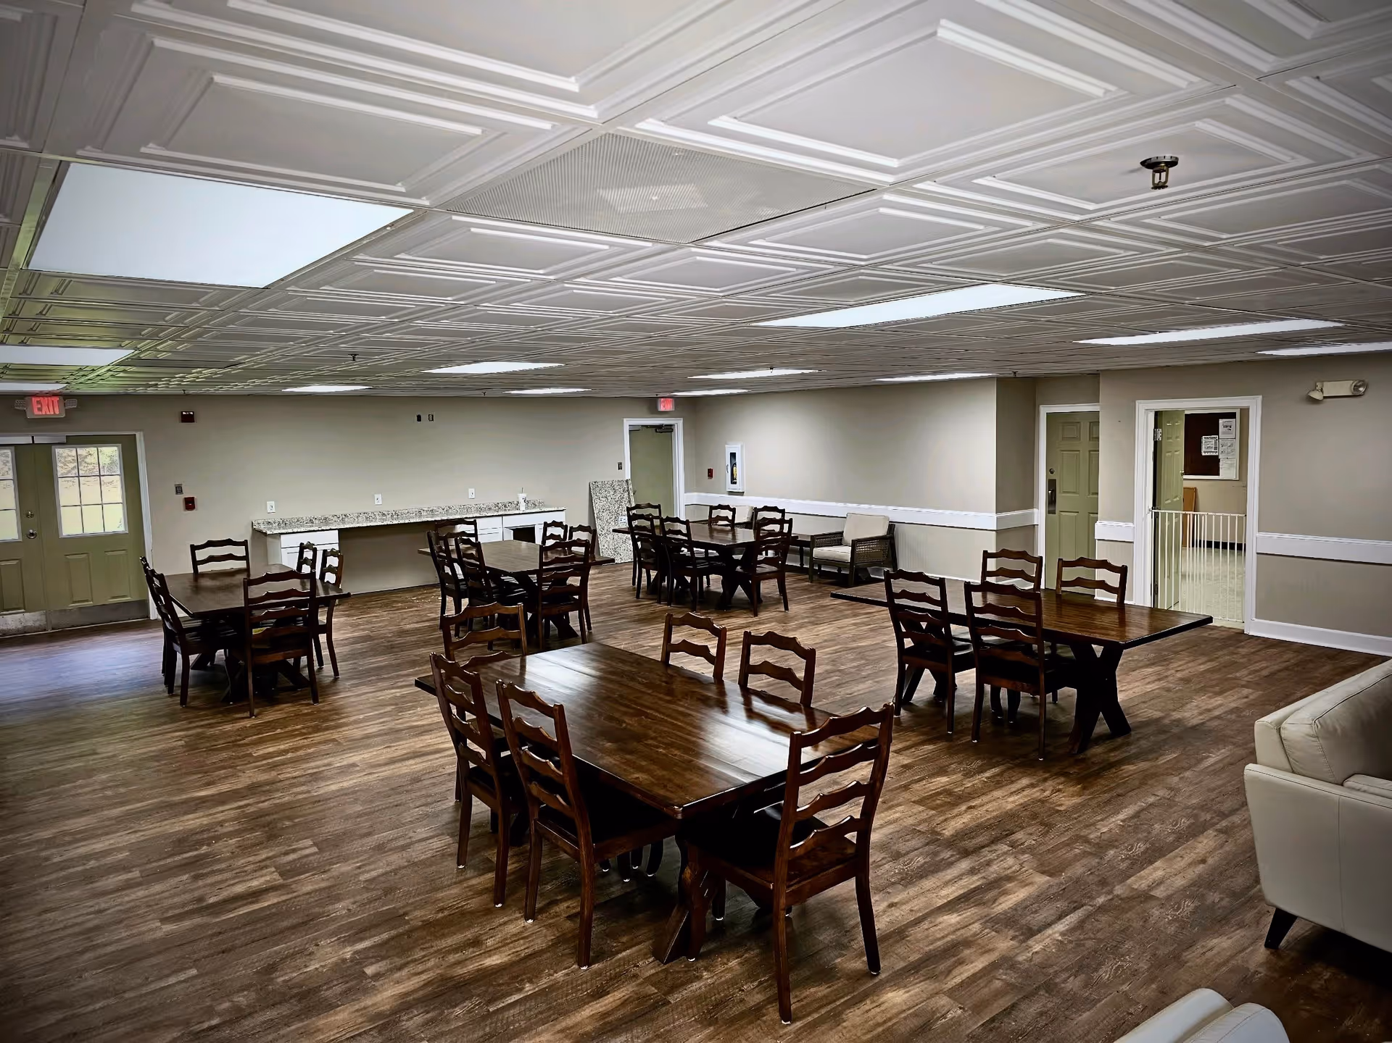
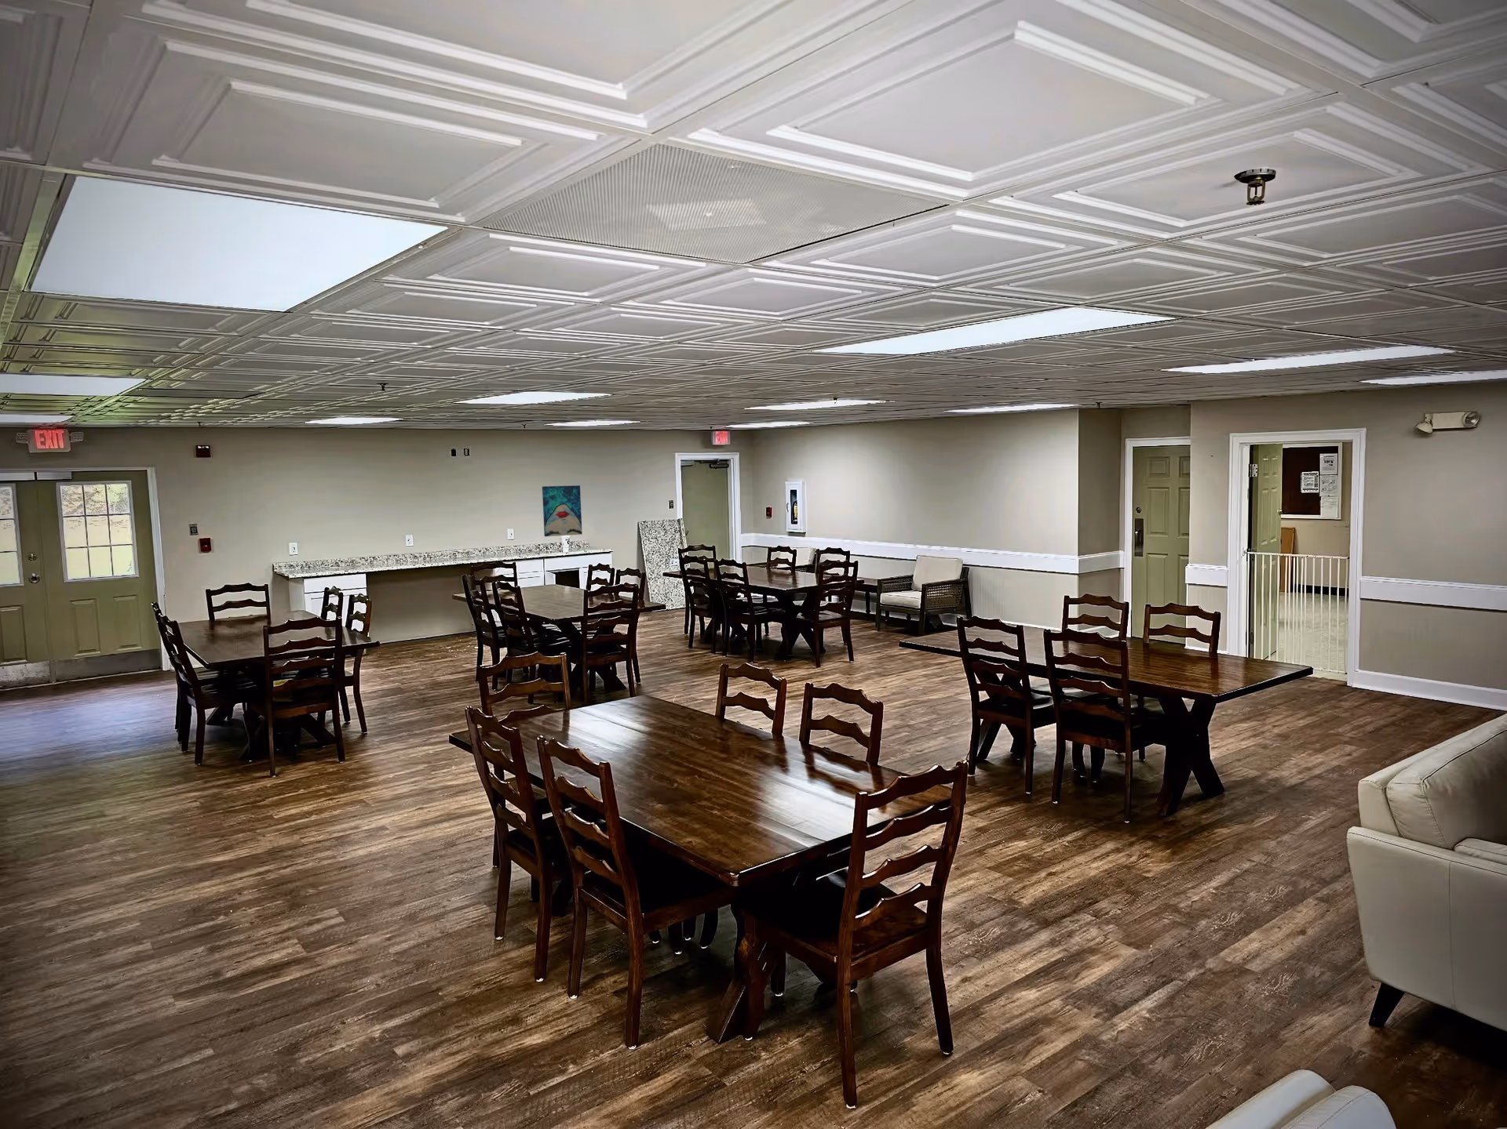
+ wall art (562, 510)
